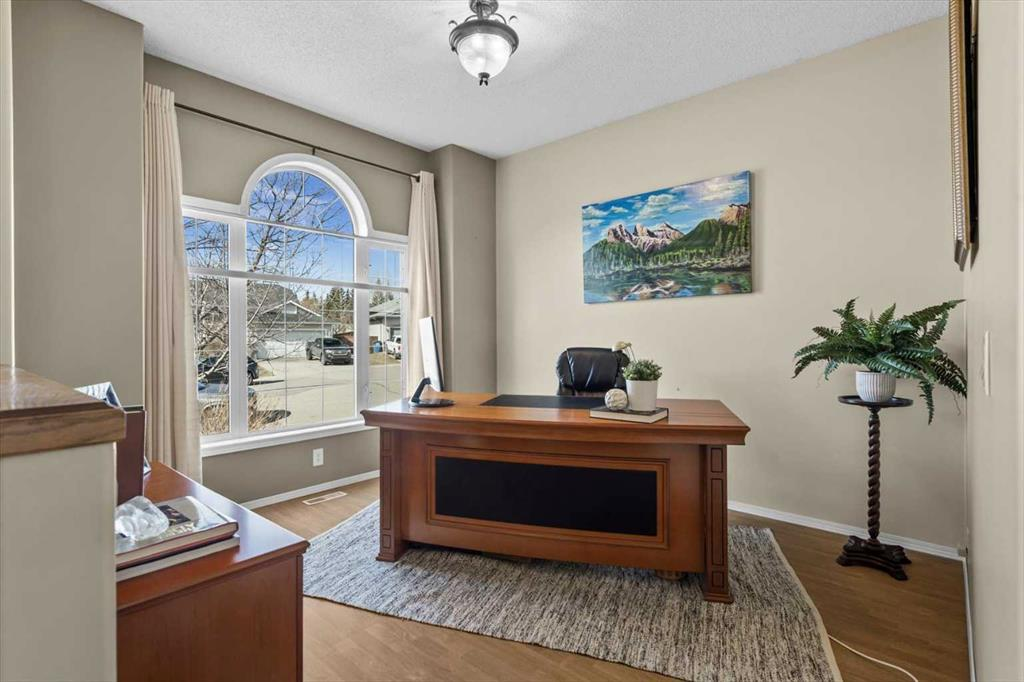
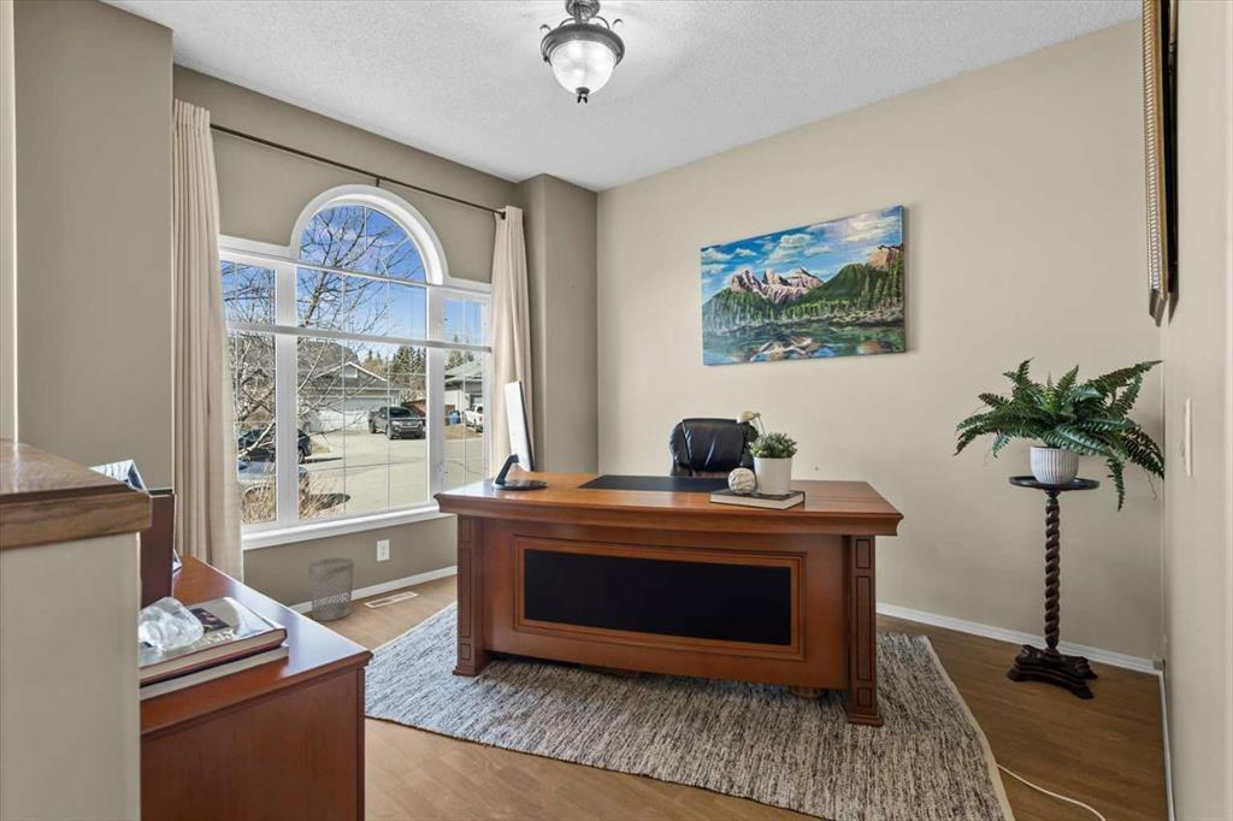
+ wastebasket (331, 589)
